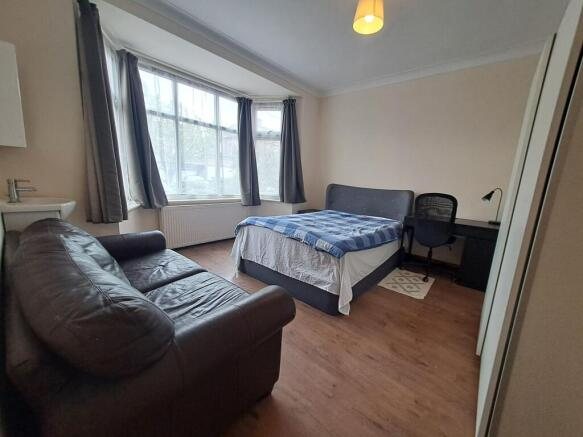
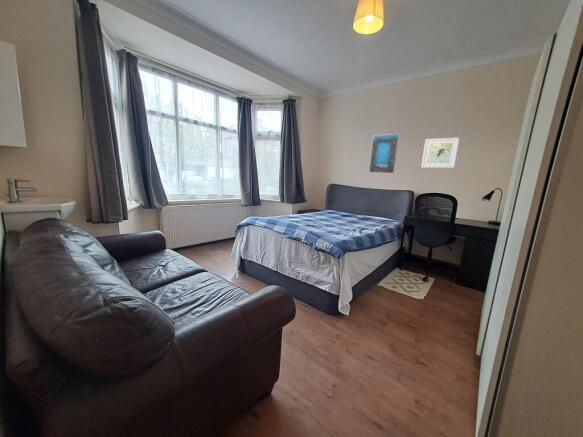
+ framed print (383, 154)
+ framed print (439, 153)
